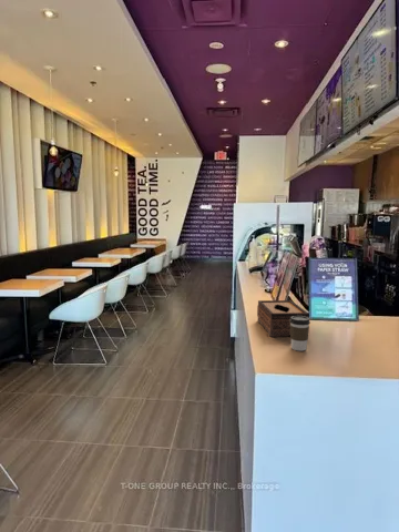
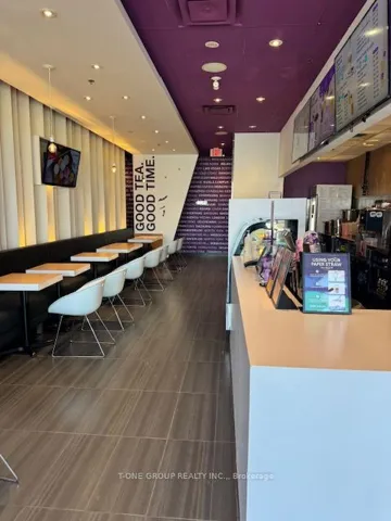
- coffee cup (299, 332)
- tissue box (280, 317)
